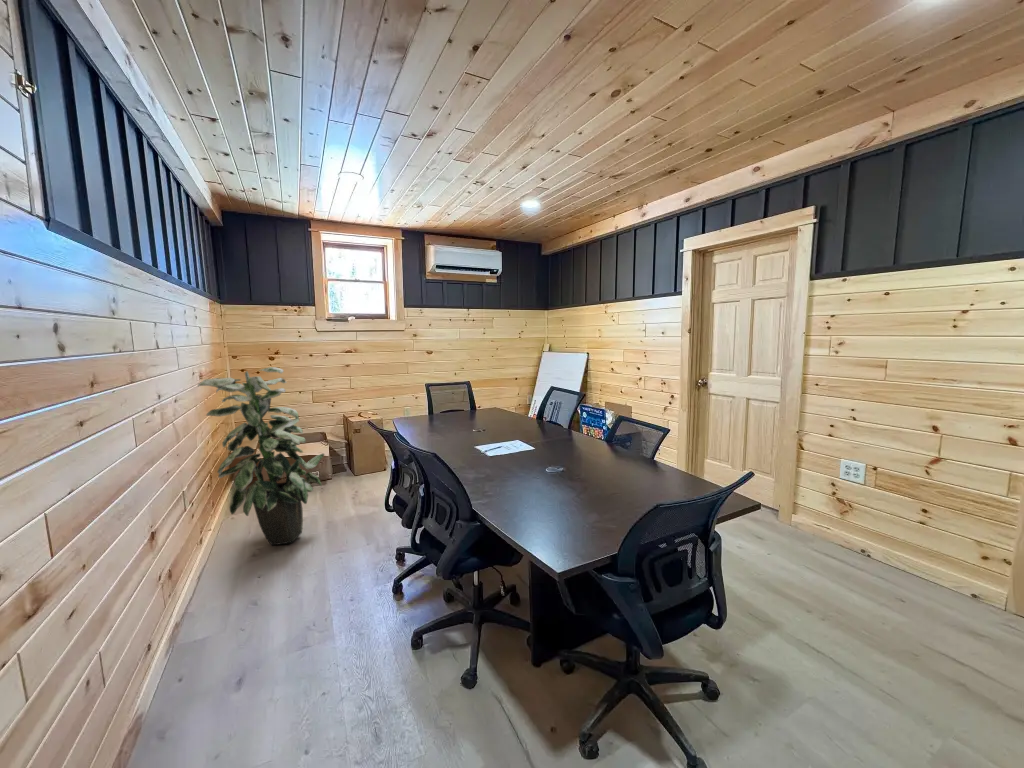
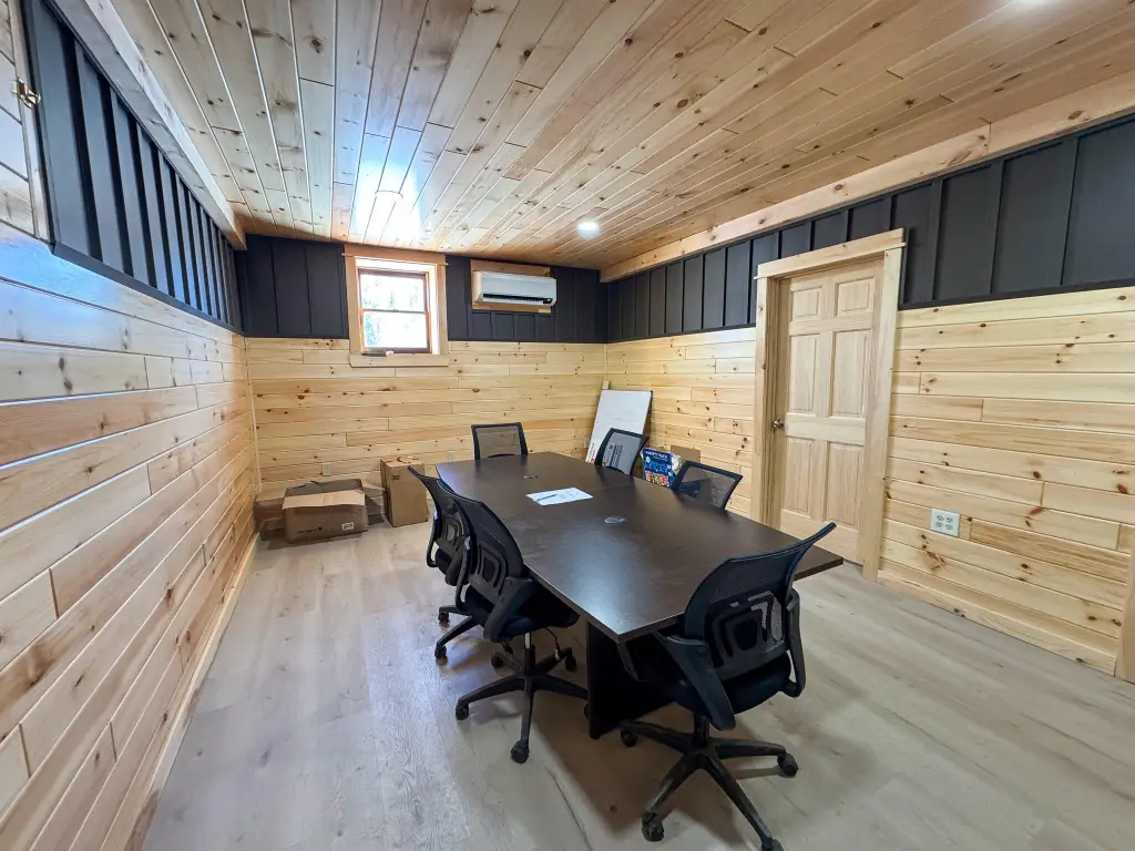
- indoor plant (268, 457)
